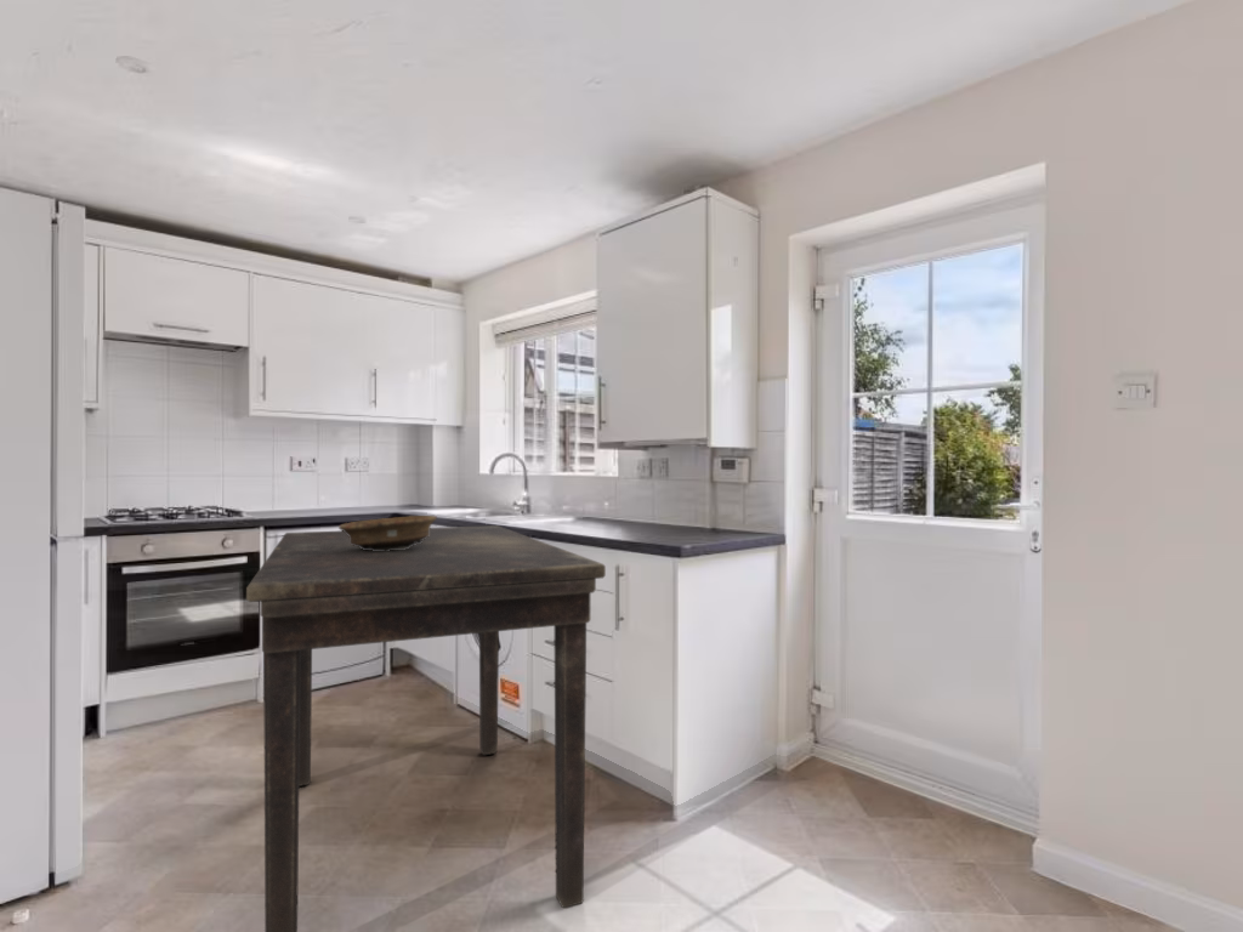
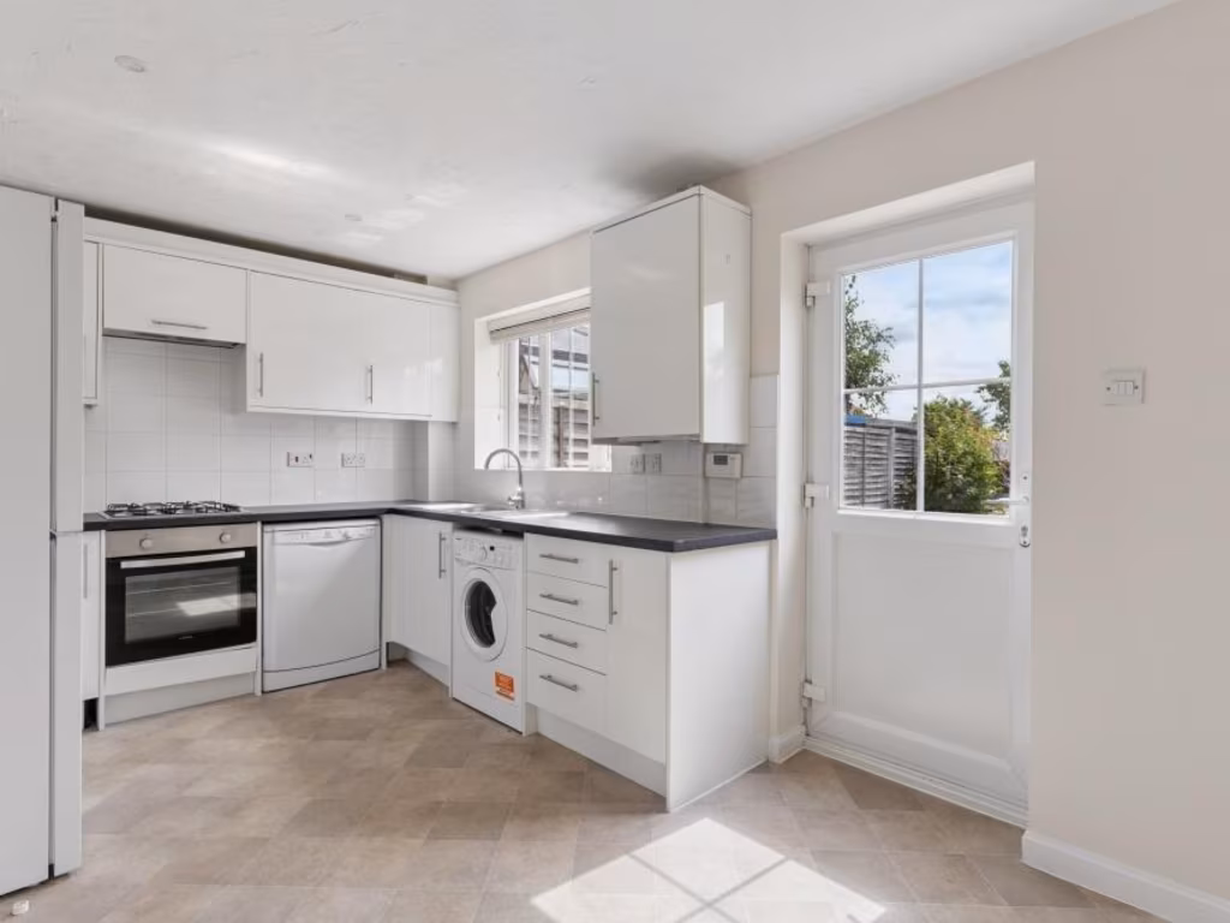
- decorative bowl (388, 532)
- dining table (405, 640)
